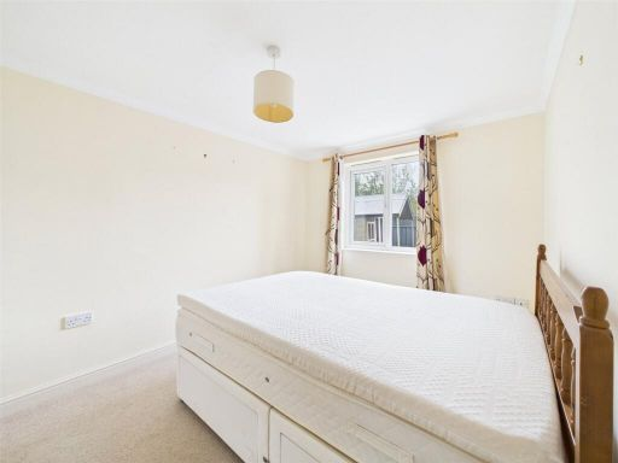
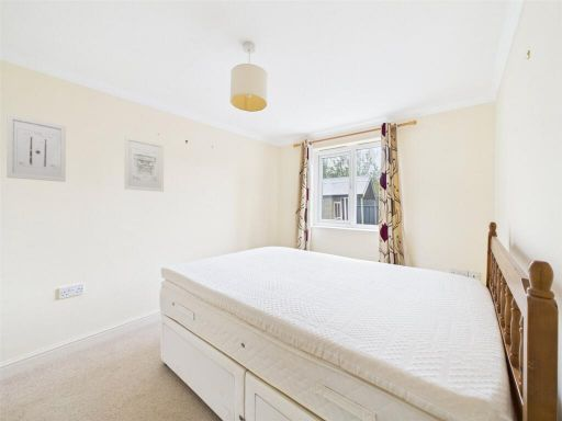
+ wall art (37, 149)
+ wall art (145, 166)
